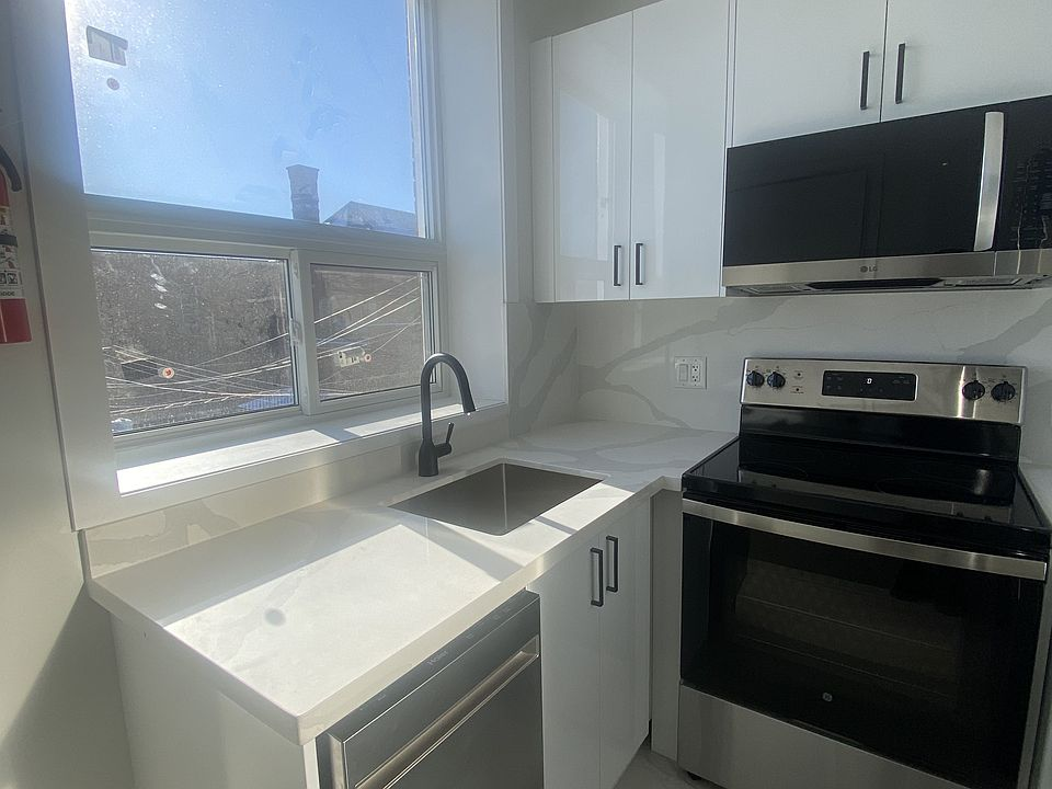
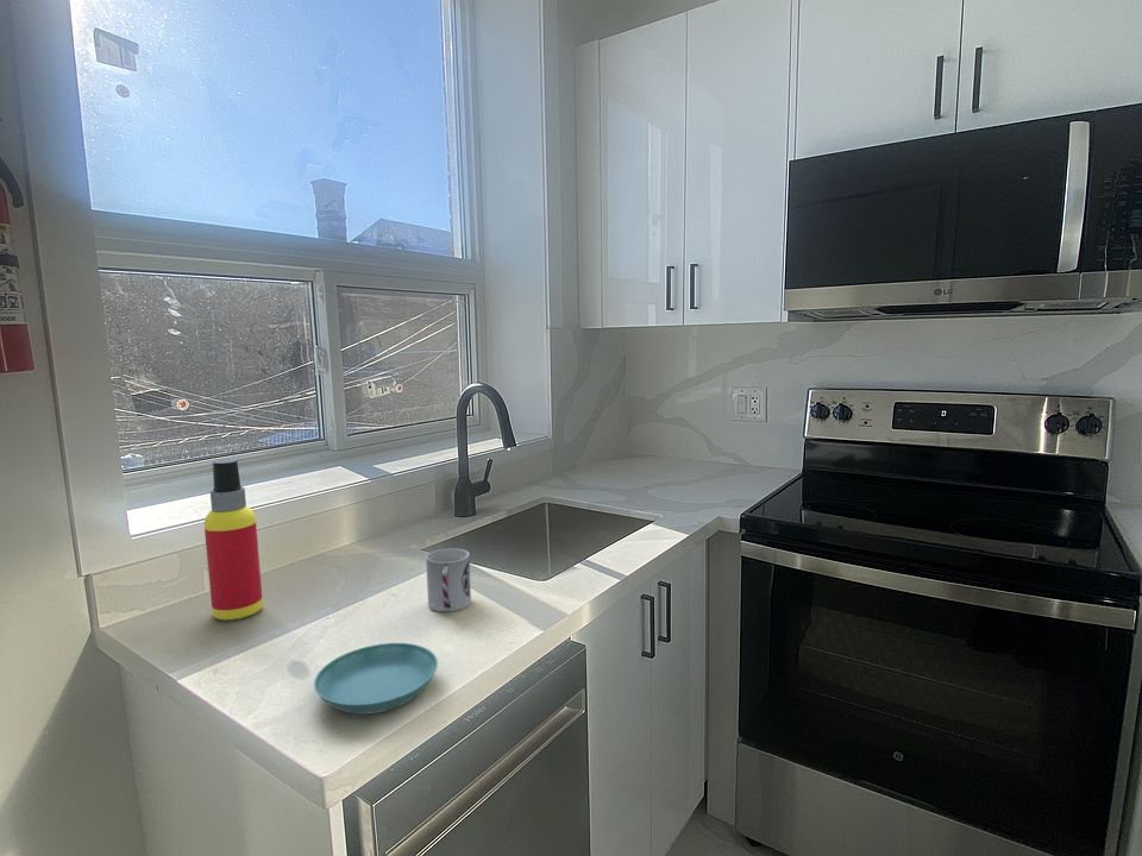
+ cup (447, 583)
+ spray bottle (231, 537)
+ saucer (377, 680)
